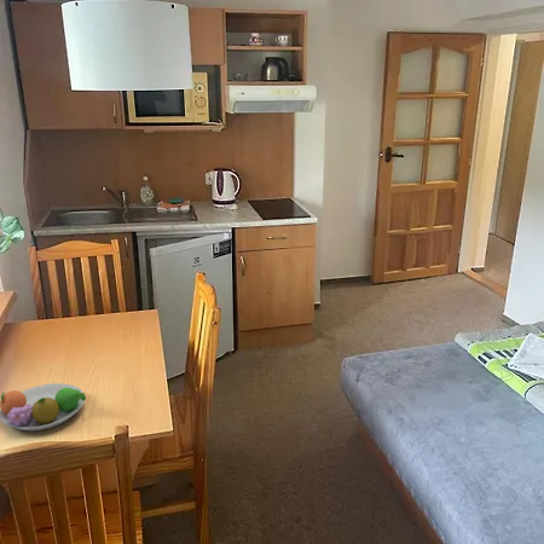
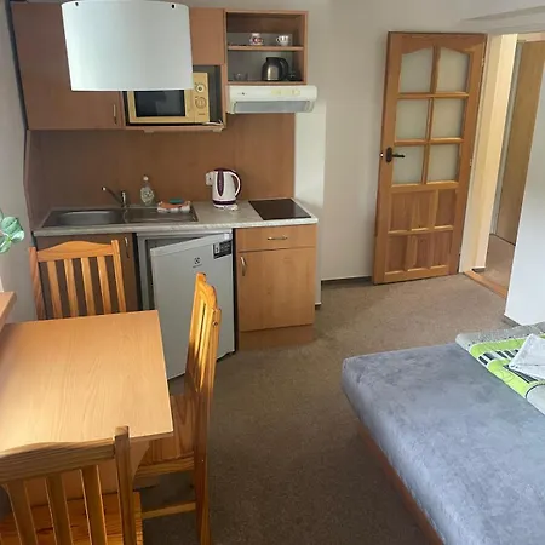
- fruit bowl (44, 398)
